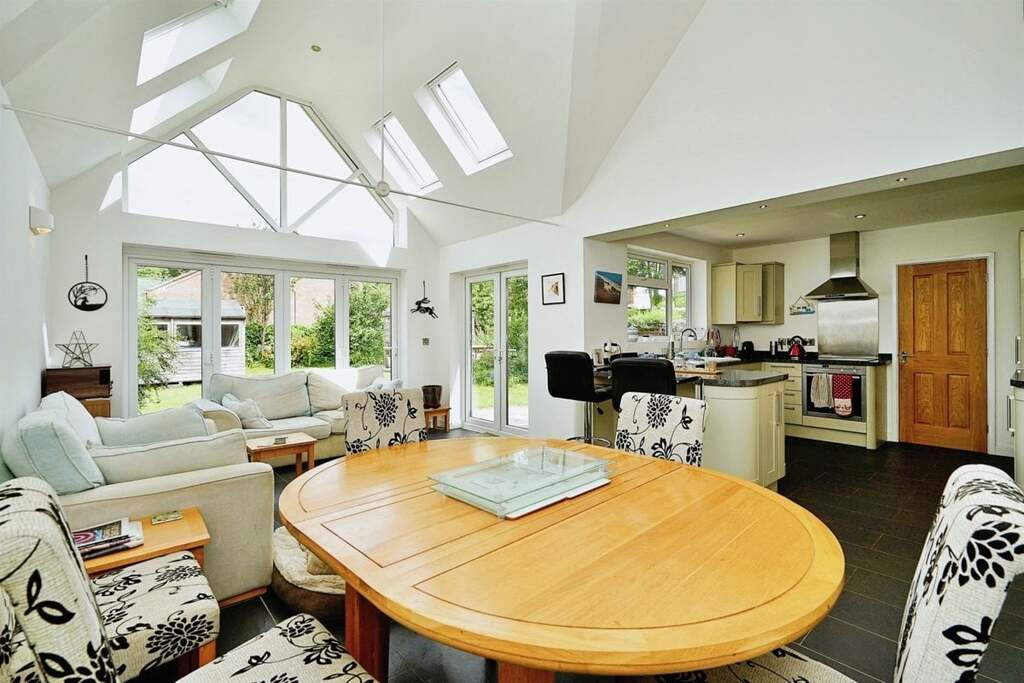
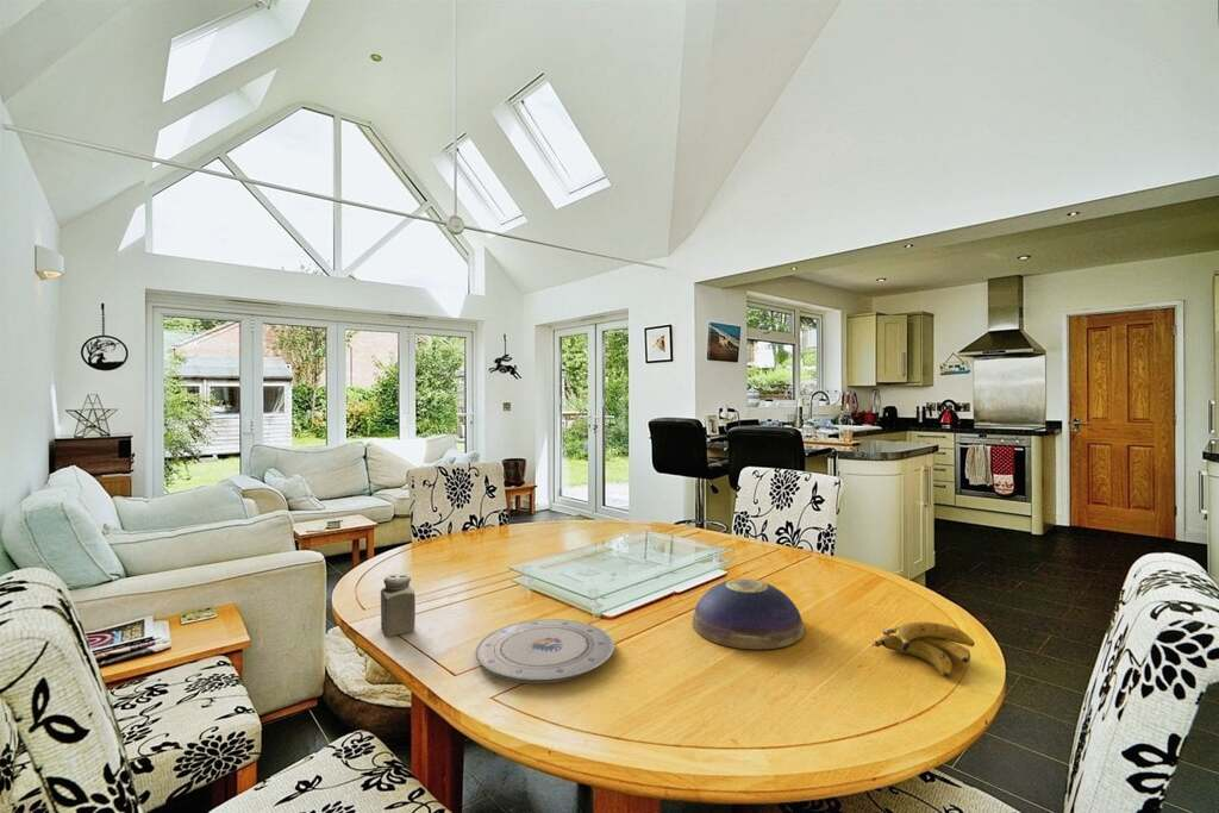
+ decorative bowl (746, 604)
+ salt shaker (398, 602)
+ plate (545, 649)
+ banana (924, 644)
